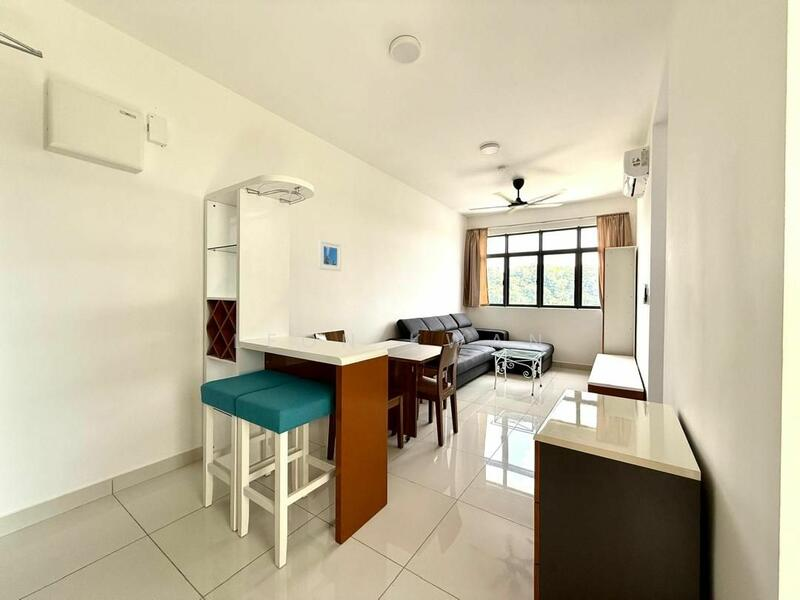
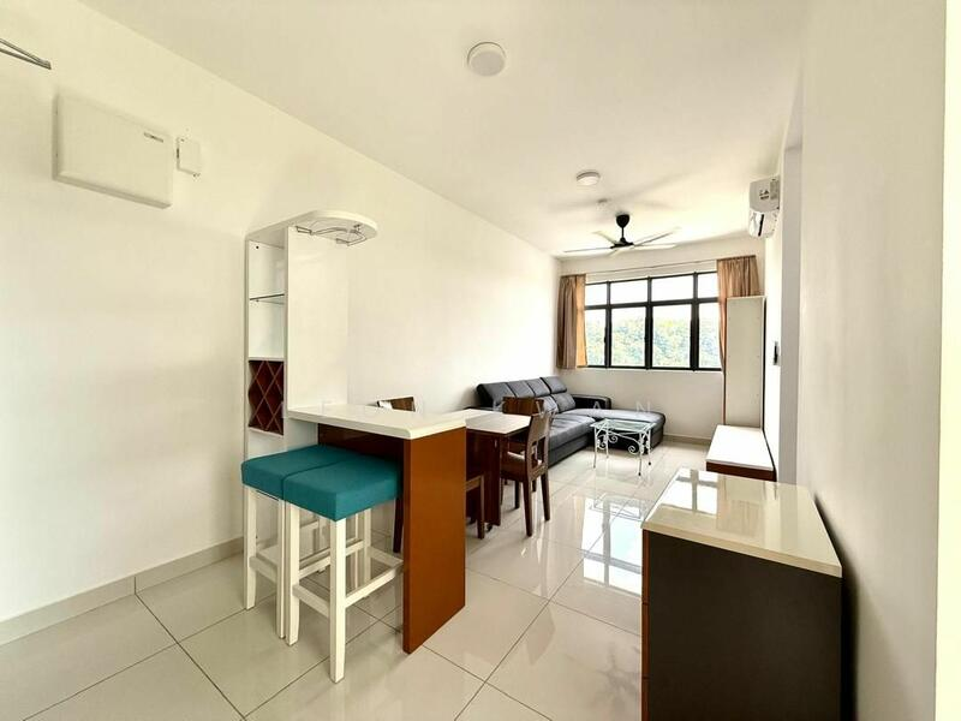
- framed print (330, 256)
